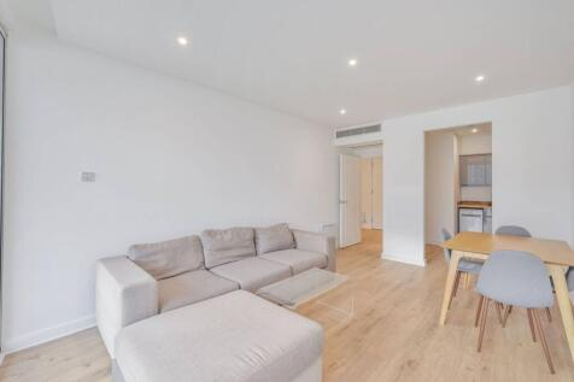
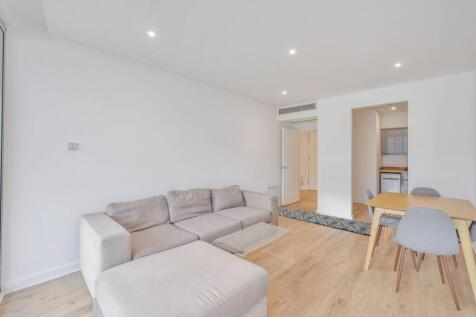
+ rug (312, 217)
